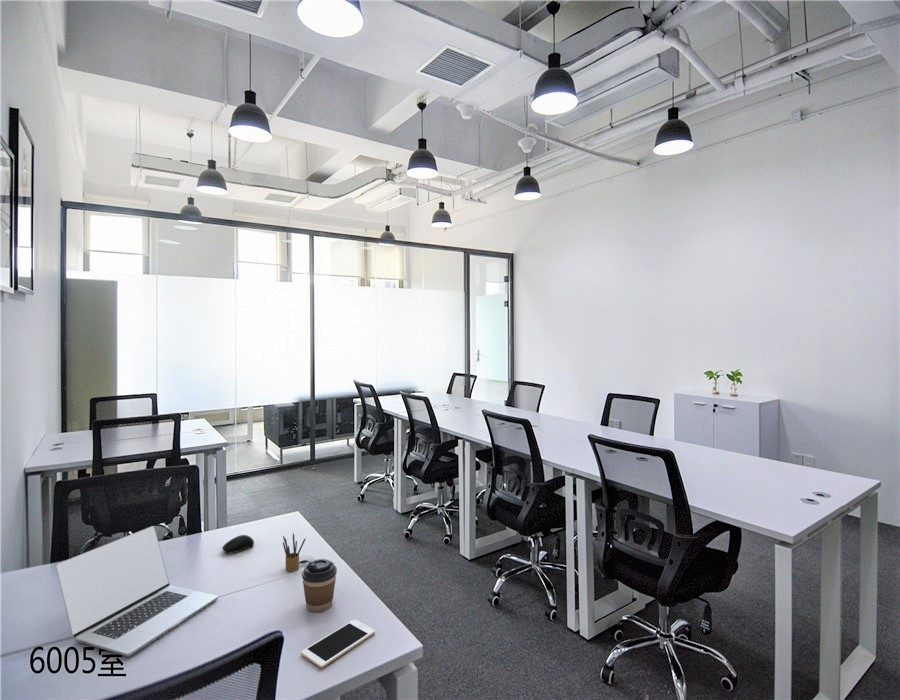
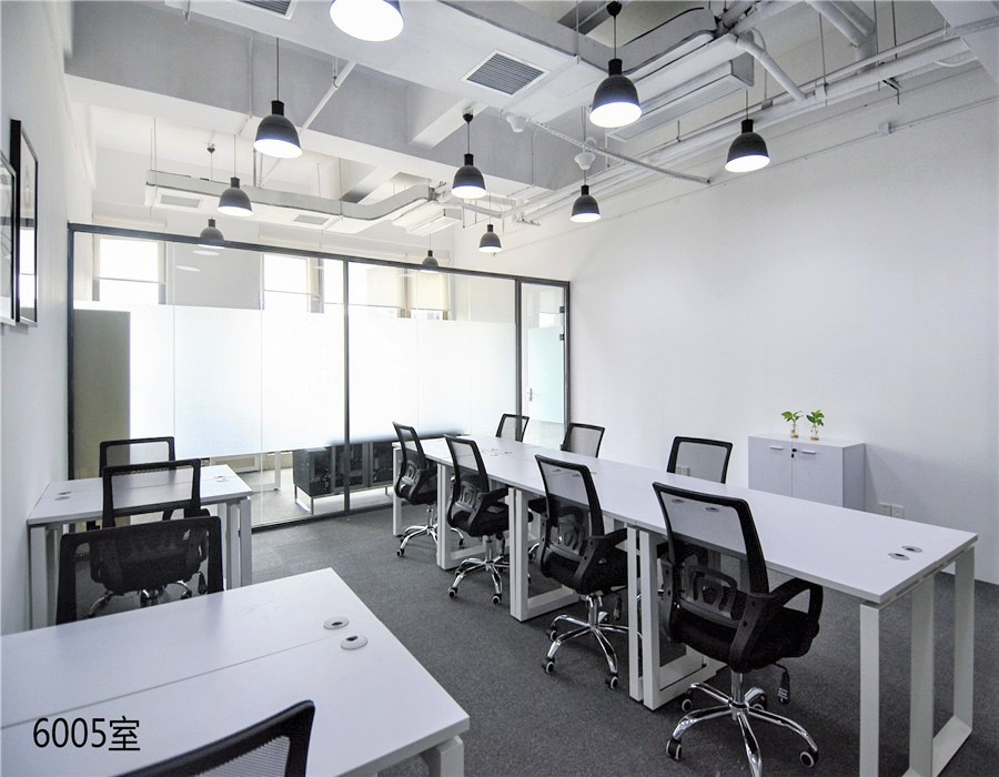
- computer mouse (238, 543)
- coffee cup (319, 582)
- pencil box (294, 552)
- laptop (142, 583)
- cell phone (339, 641)
